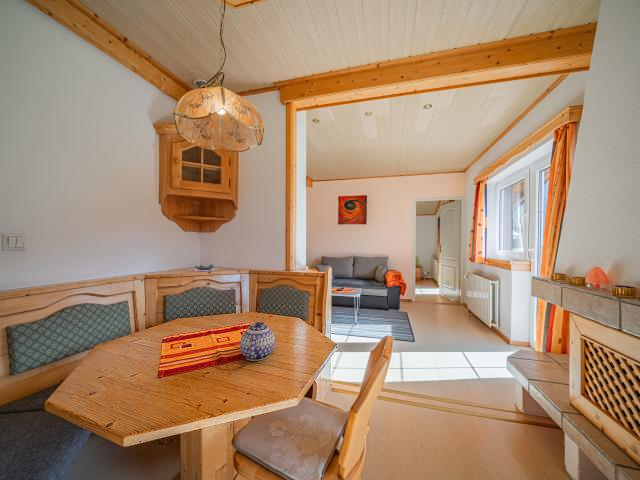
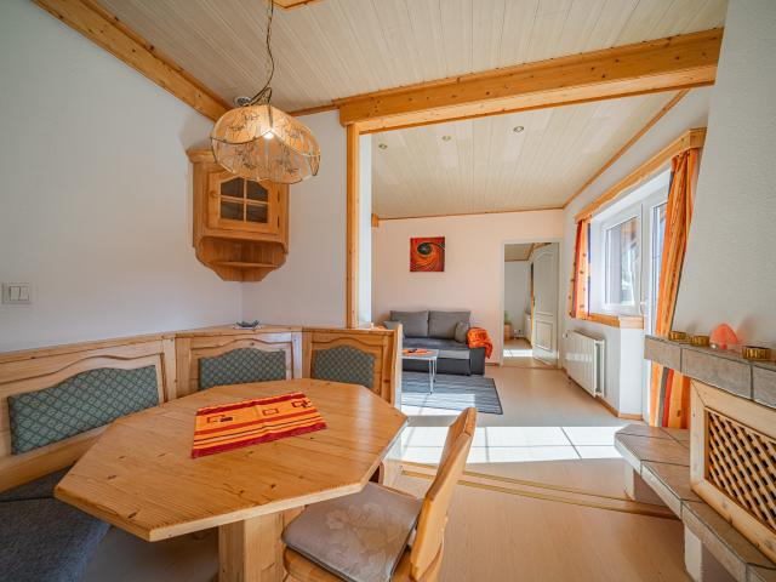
- teapot (257, 339)
